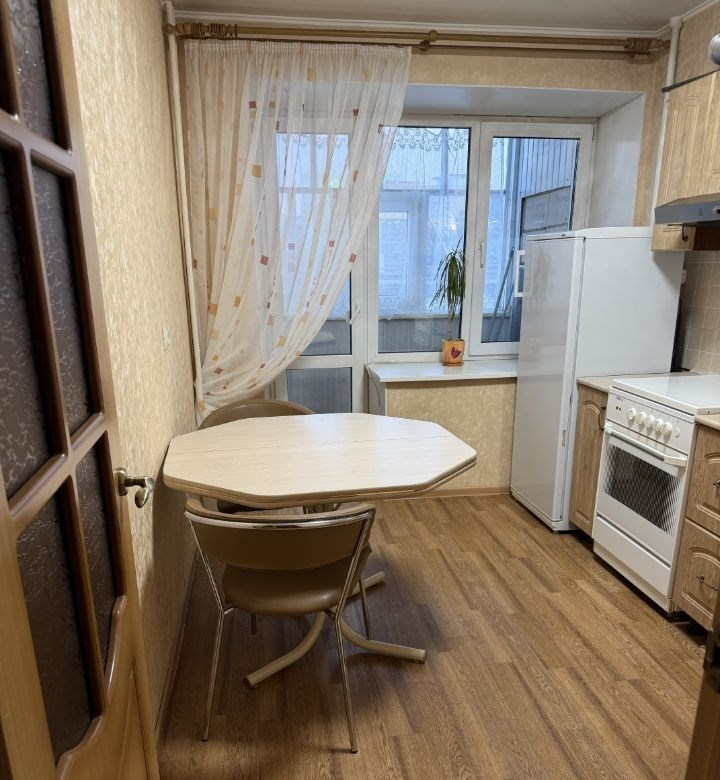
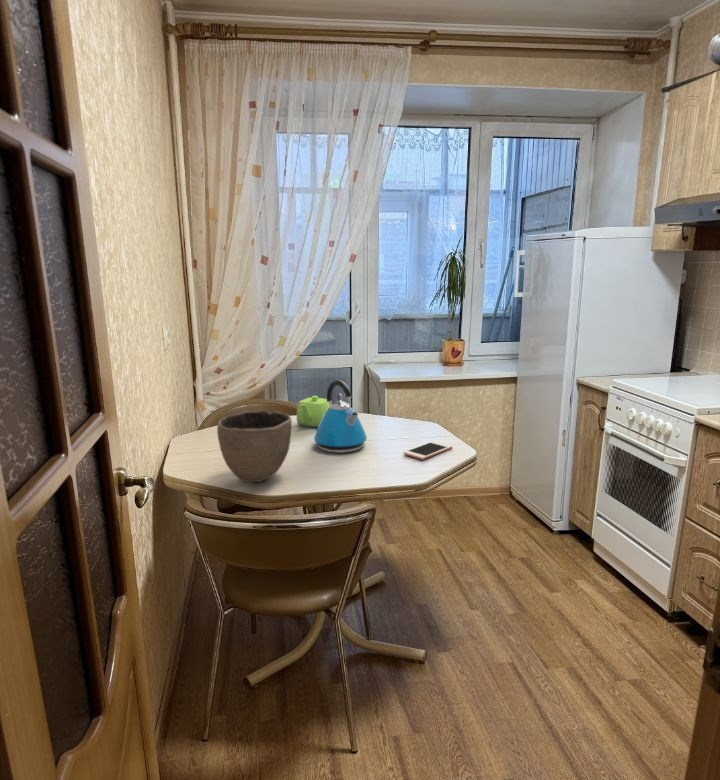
+ teapot (313, 411)
+ kettle (339, 413)
+ bowl (256, 448)
+ cell phone (428, 449)
